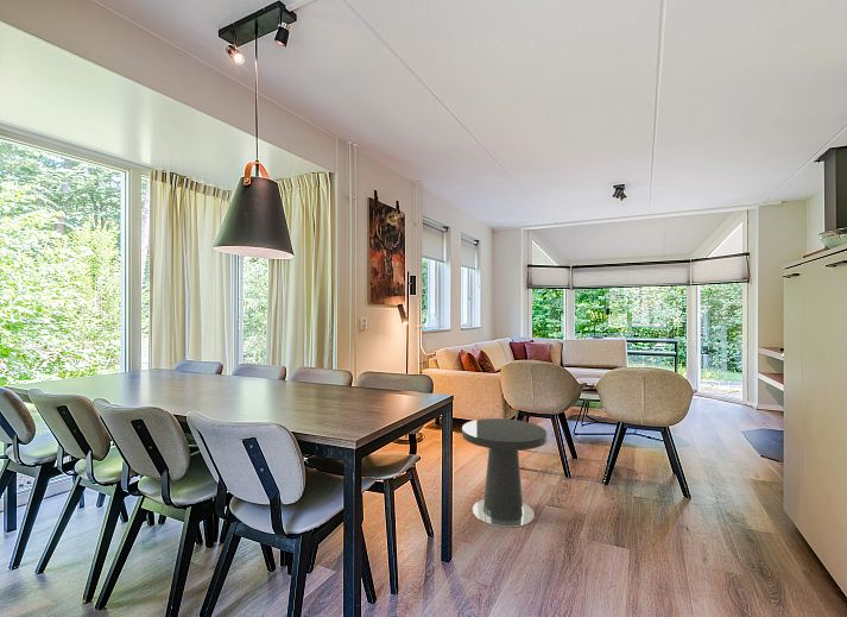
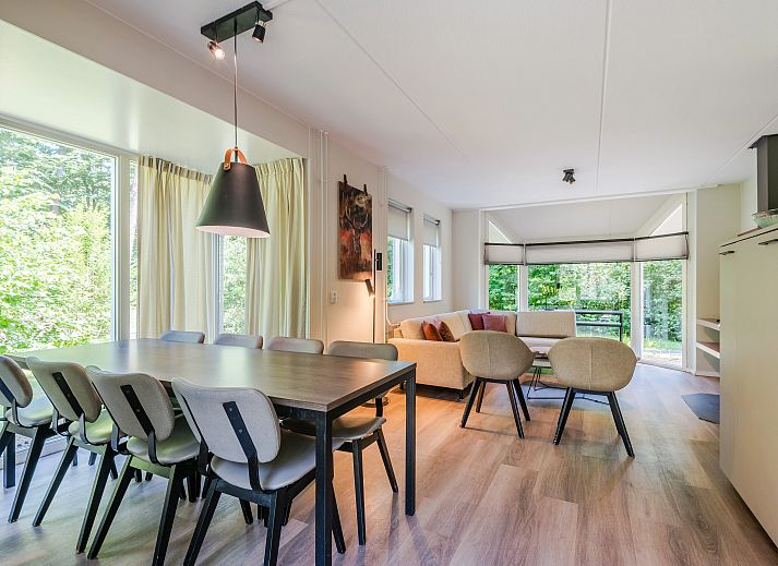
- side table (502, 470)
